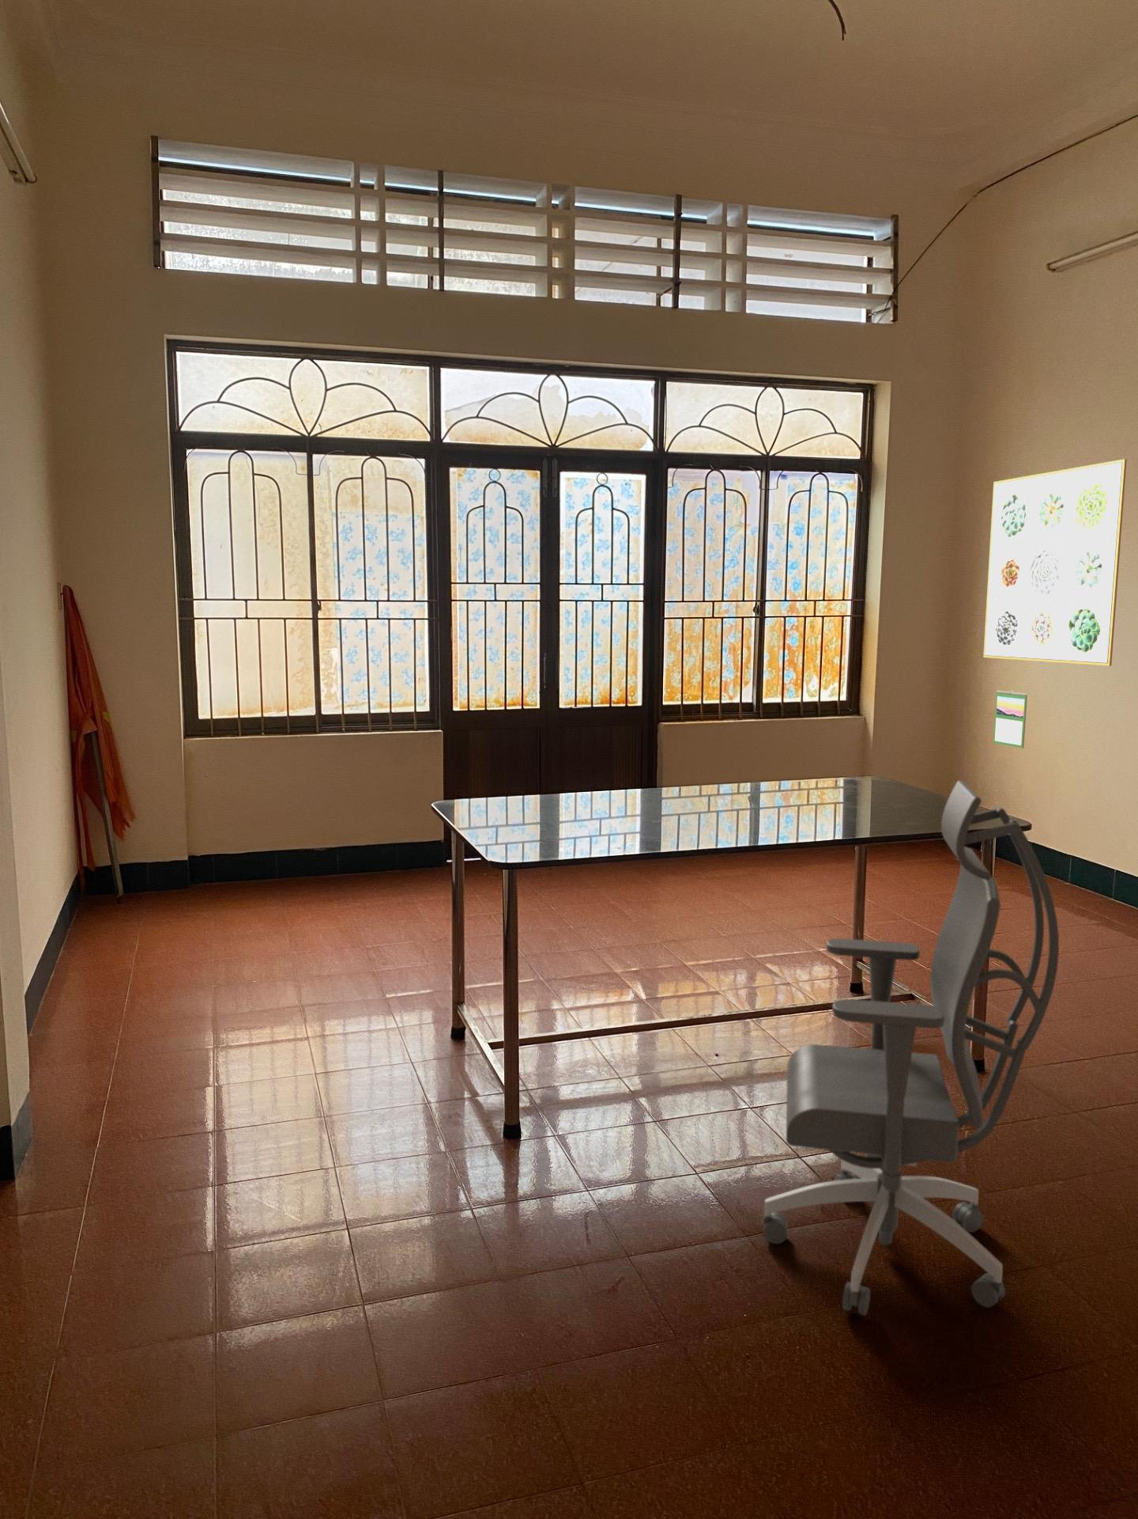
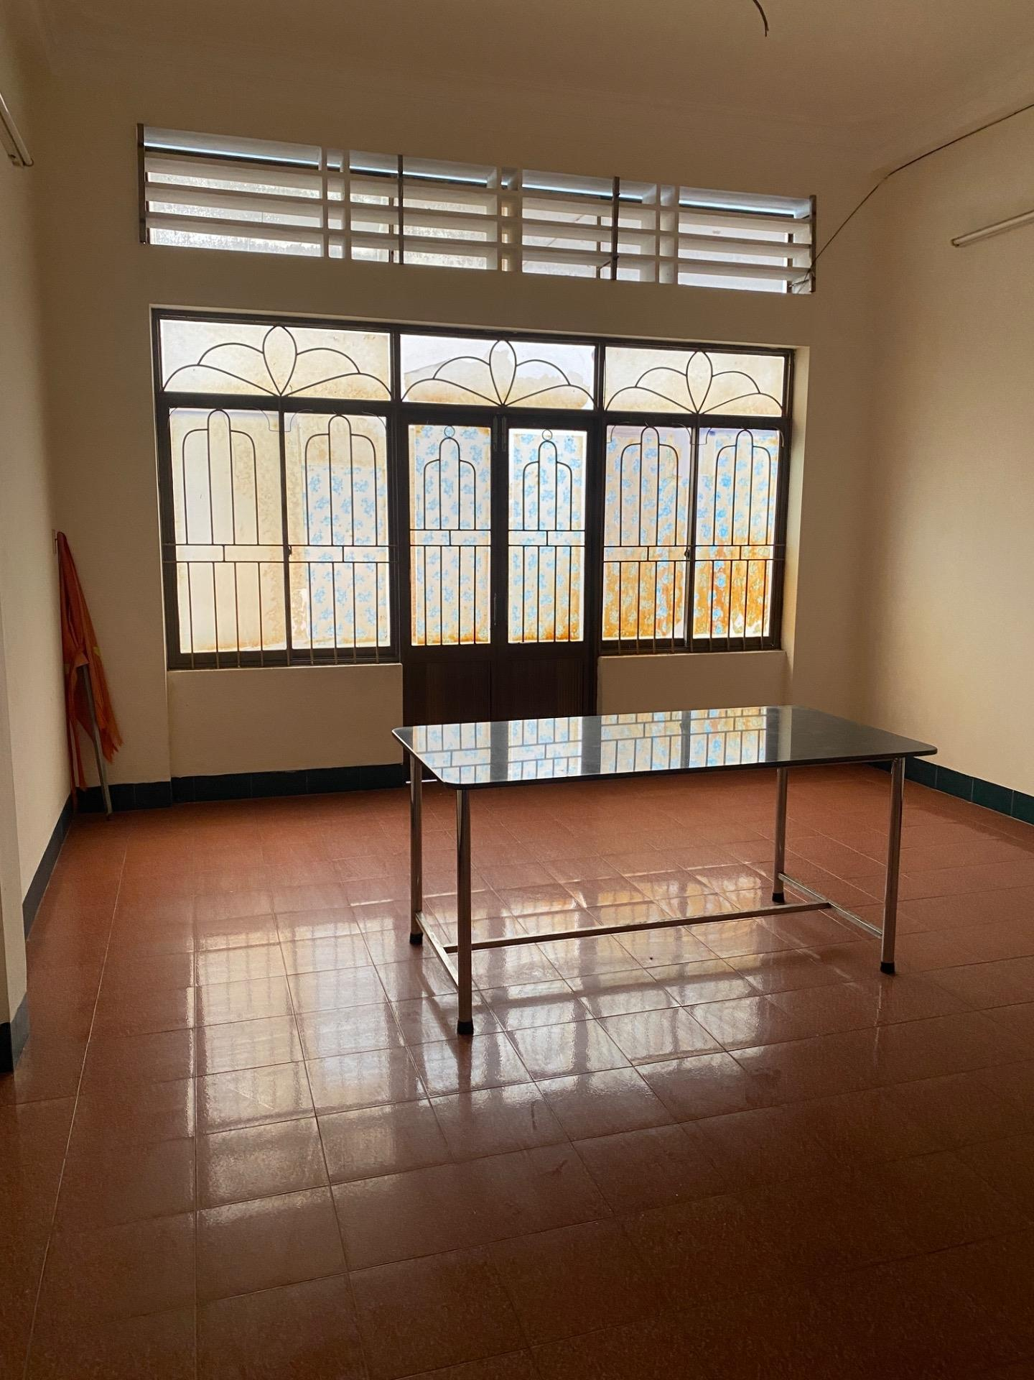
- office chair (904, 1026)
- calendar (1010, 718)
- wall art (1048, 567)
